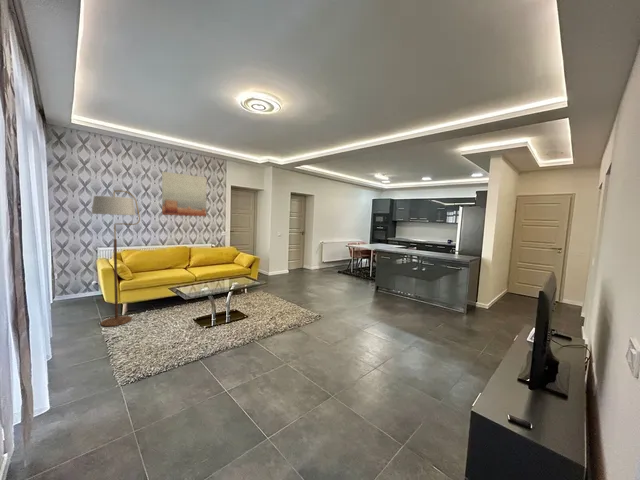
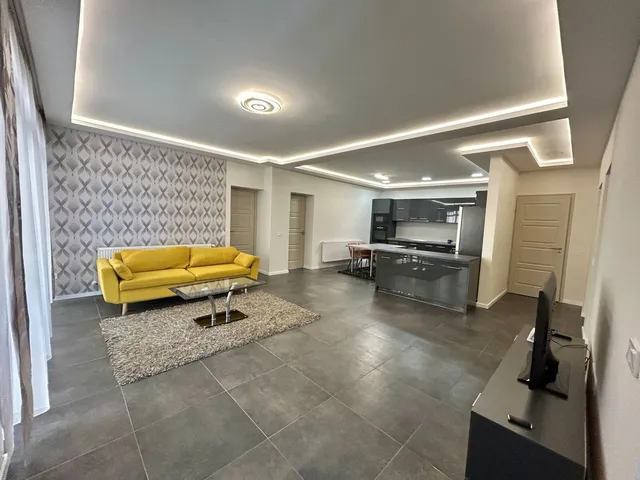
- floor lamp (116, 257)
- wall art (185, 195)
